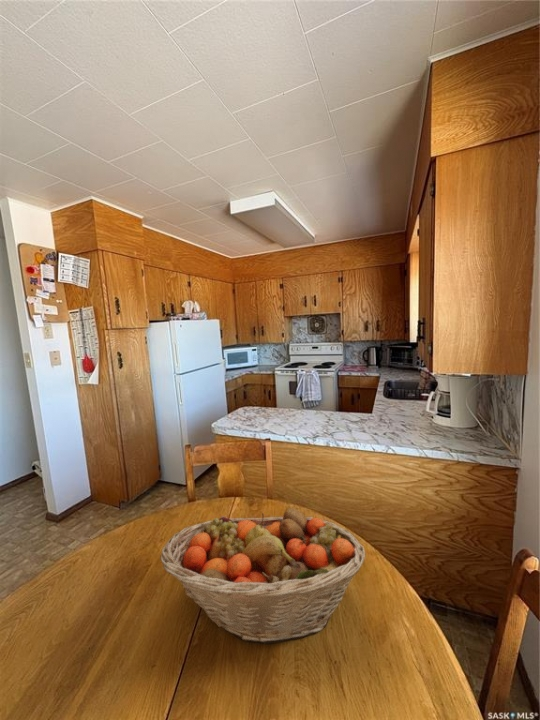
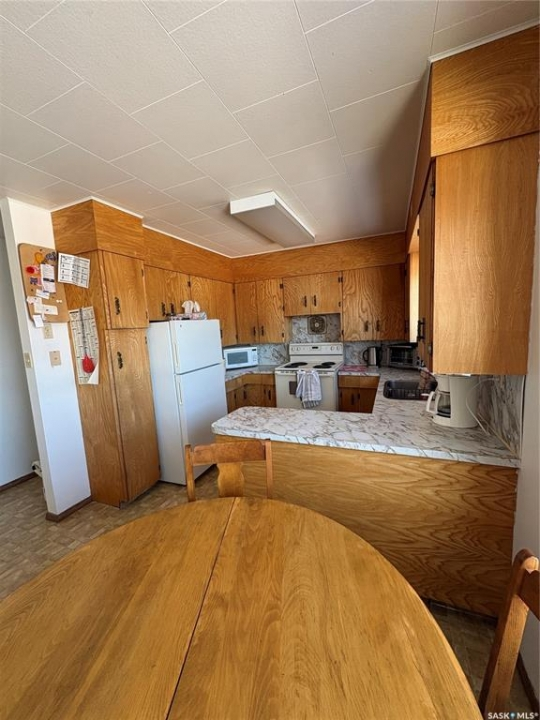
- fruit basket (263, 558)
